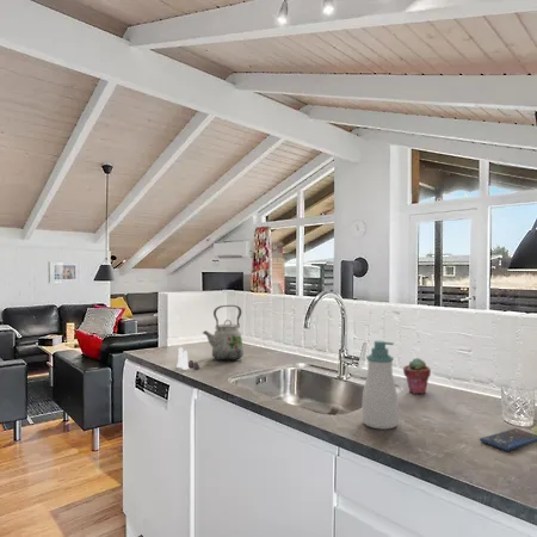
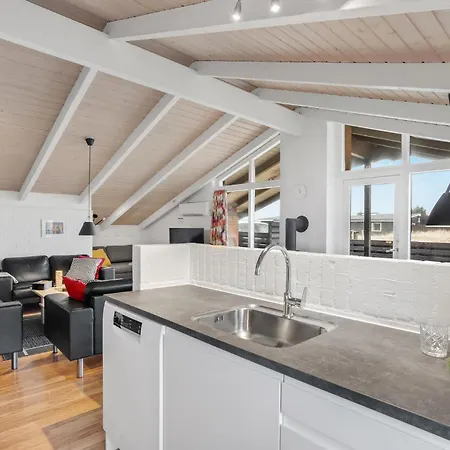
- potted succulent (416, 374)
- salt and pepper shaker set (186, 357)
- kettle (222, 332)
- smartphone (511, 439)
- soap bottle (379, 382)
